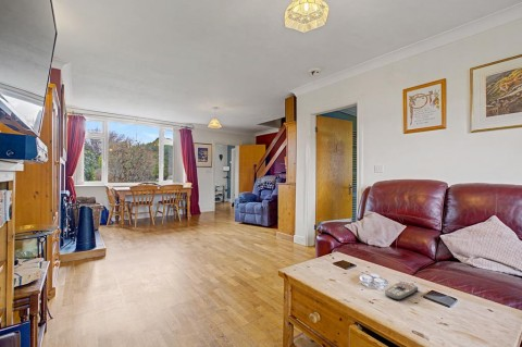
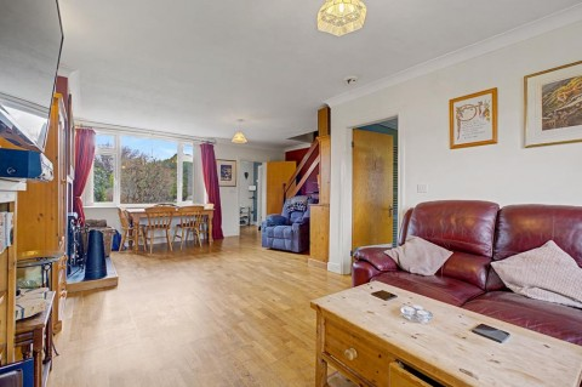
- remote control (400, 290)
